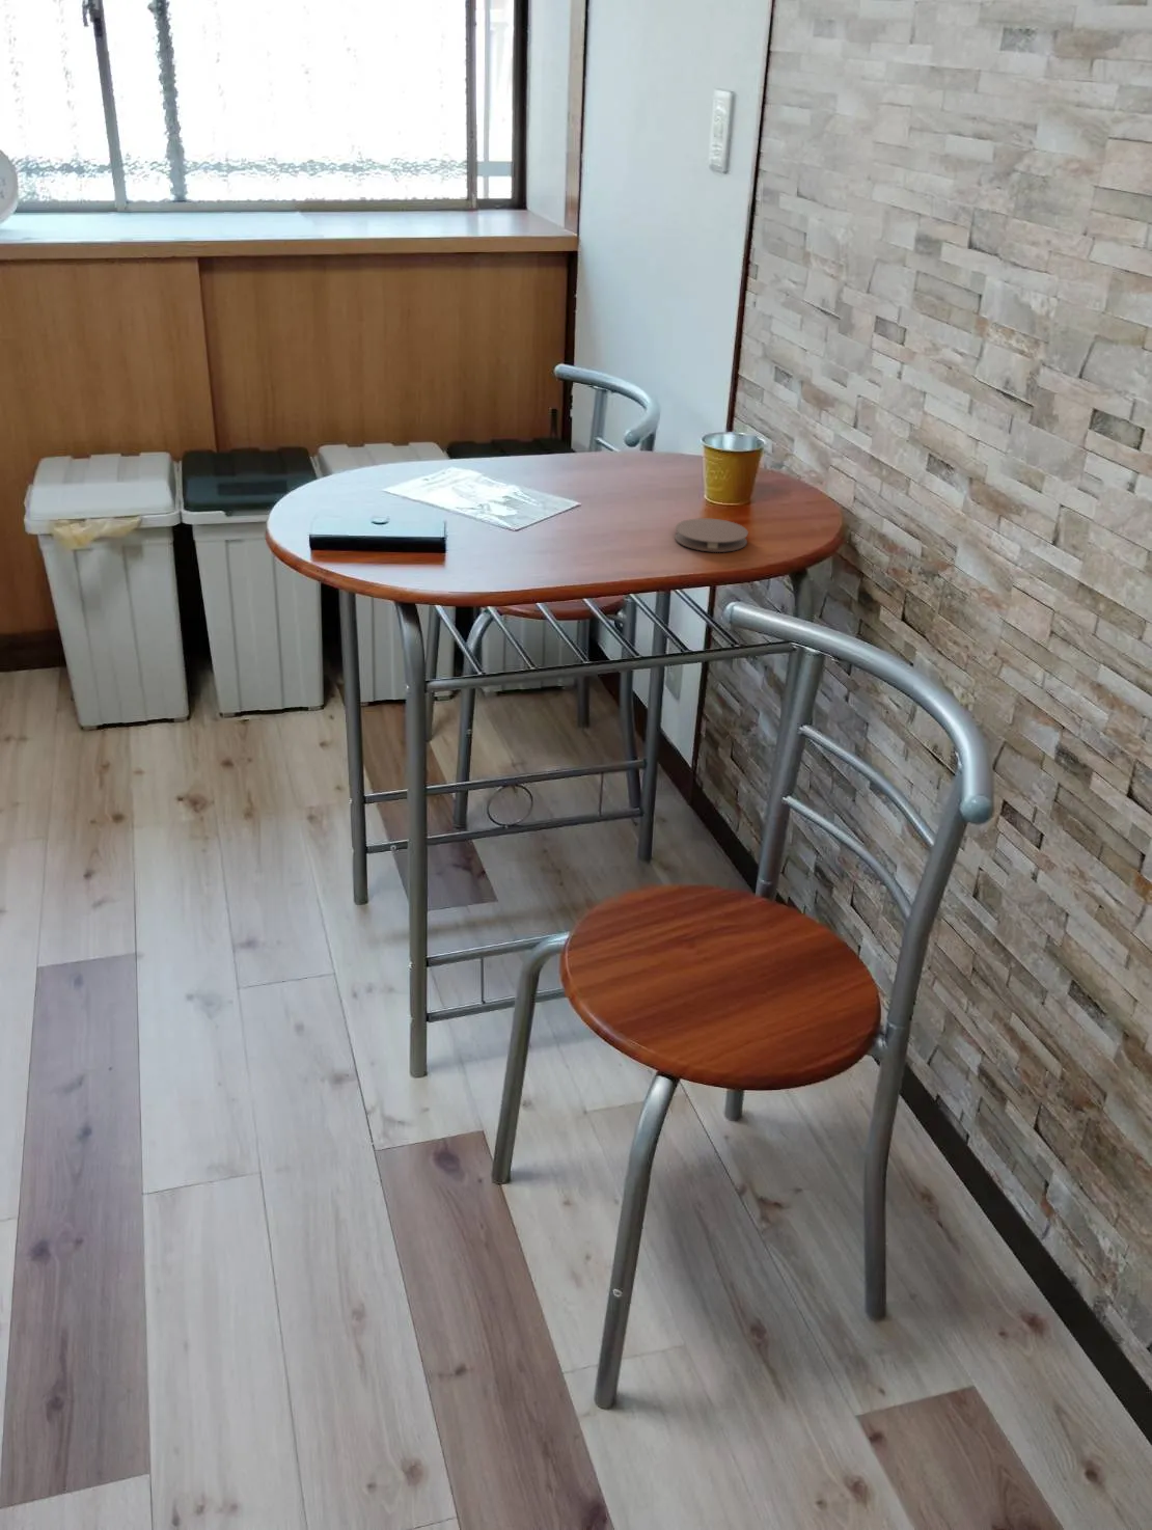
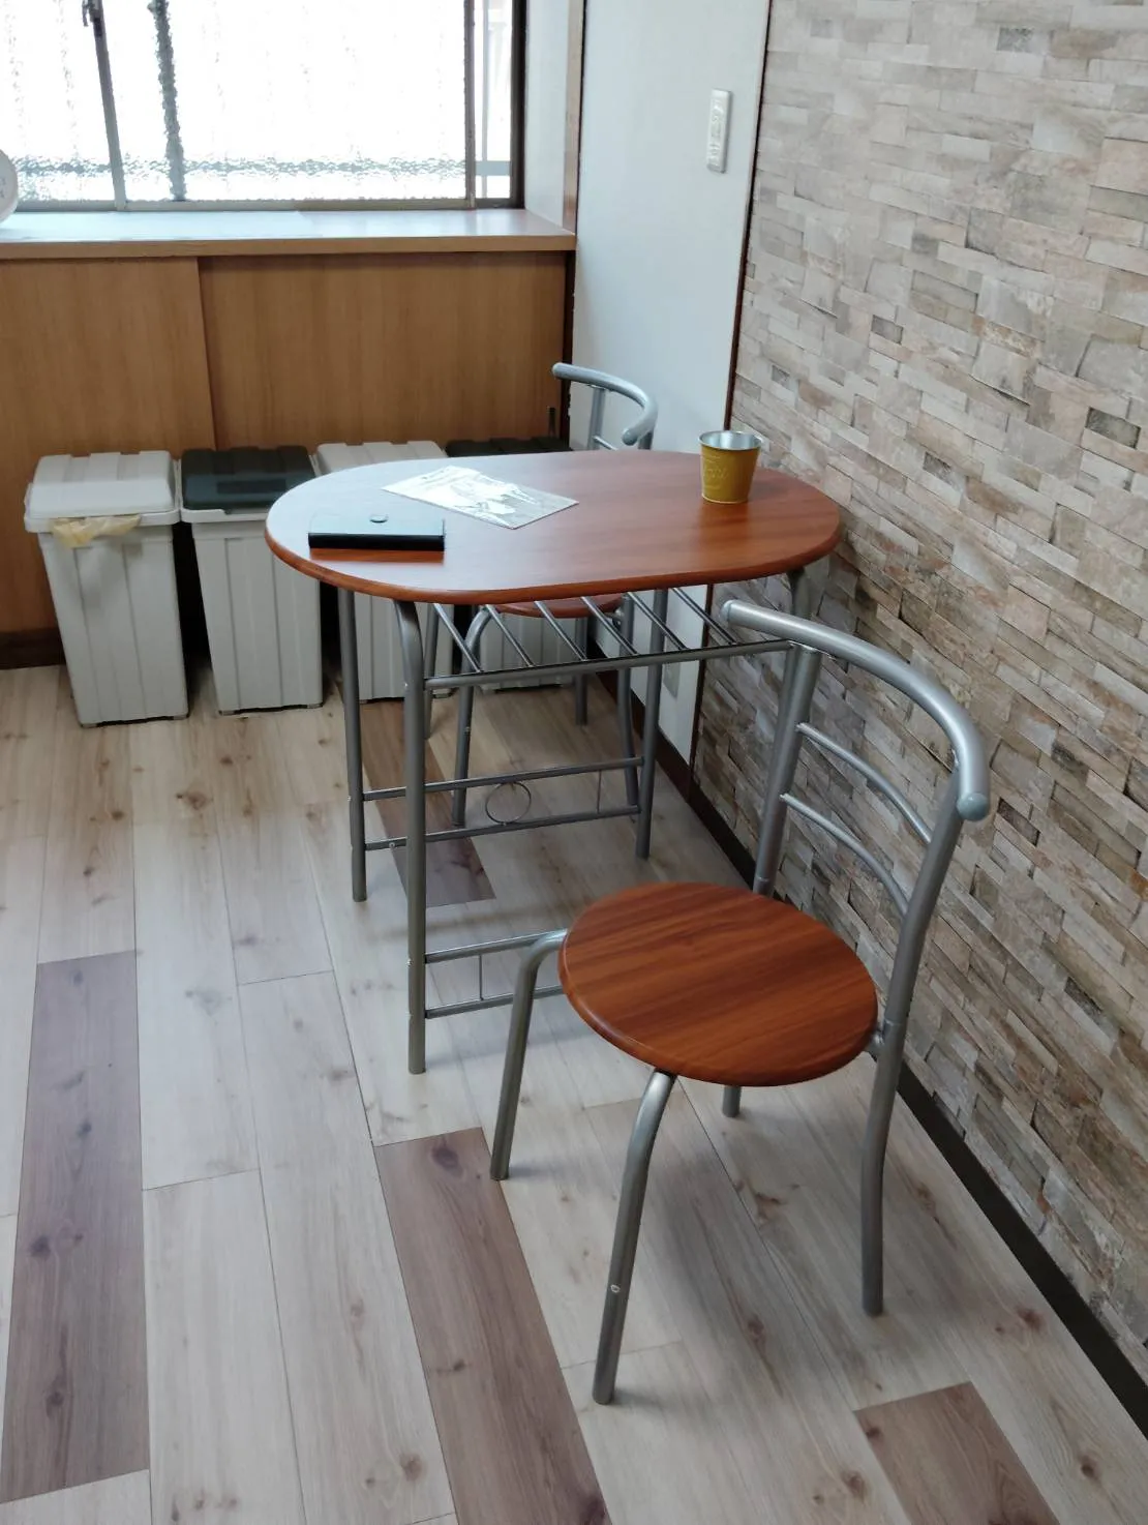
- coaster (710, 535)
